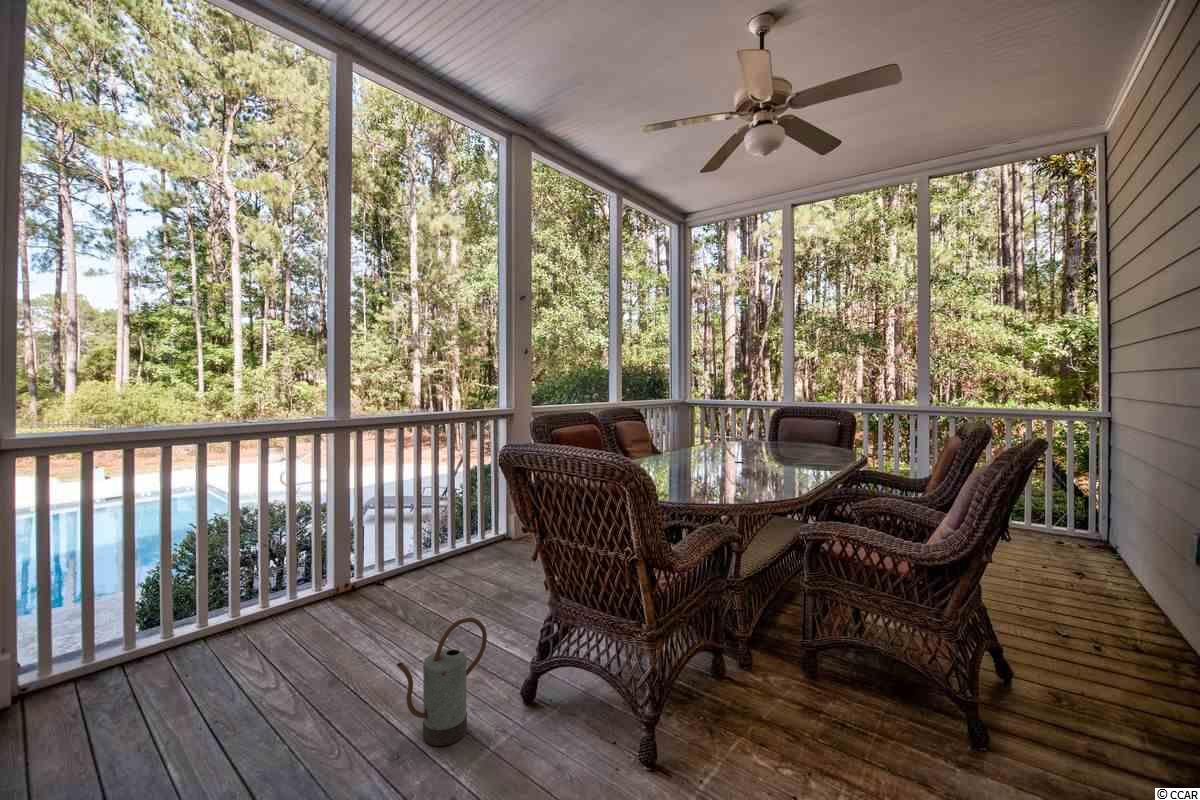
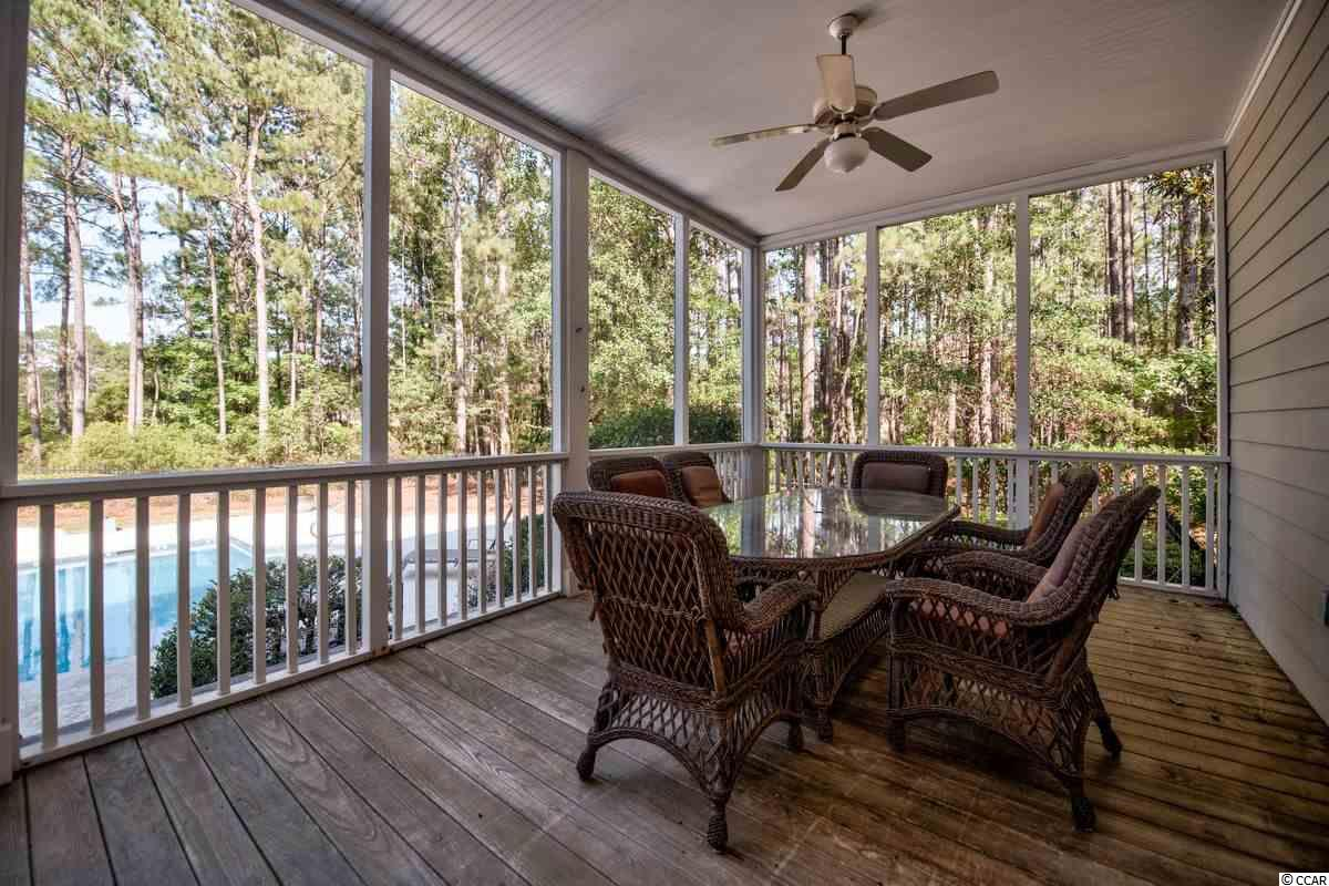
- watering can (444, 678)
